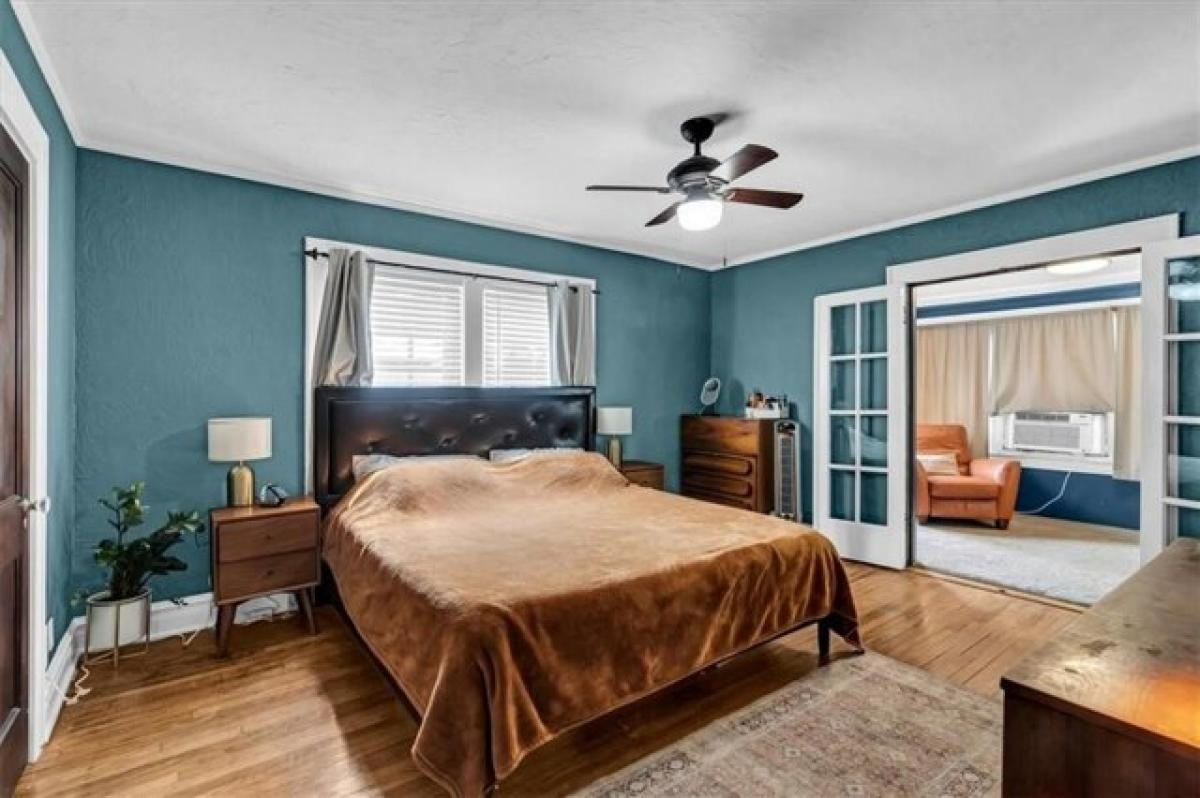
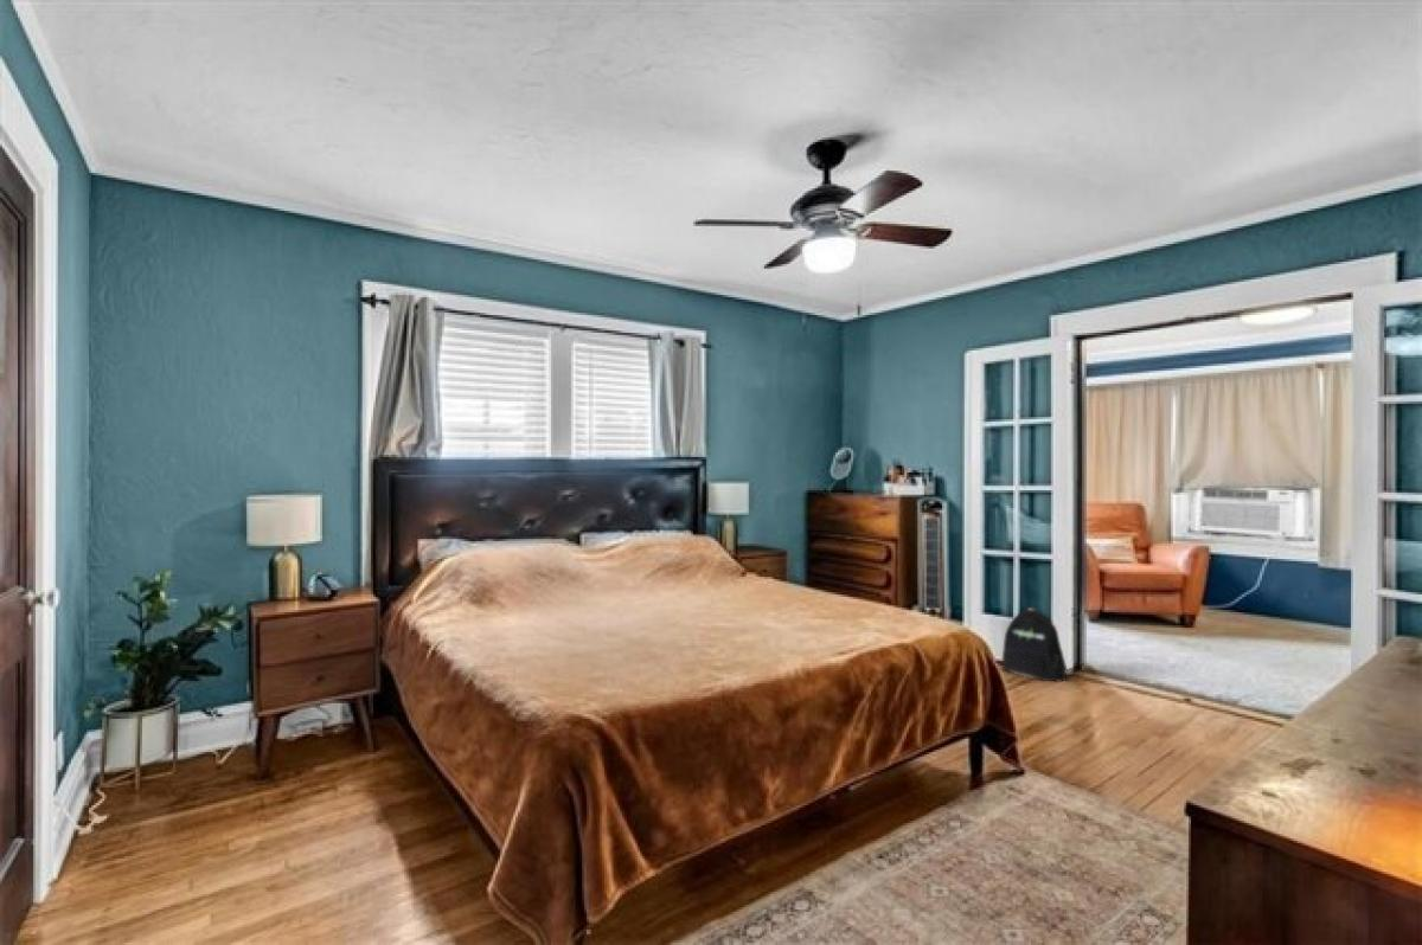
+ backpack (1029, 639)
